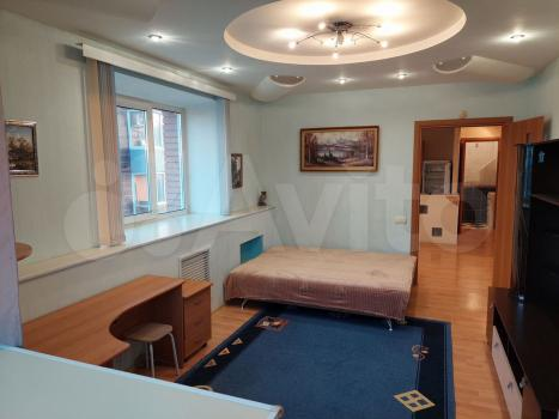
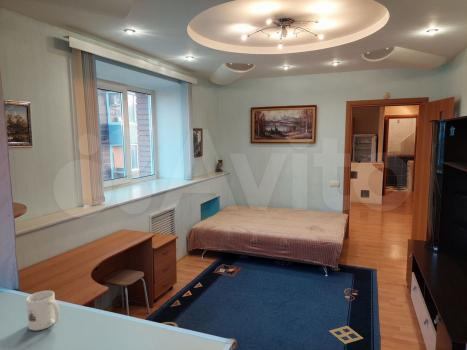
+ mug (45, 310)
